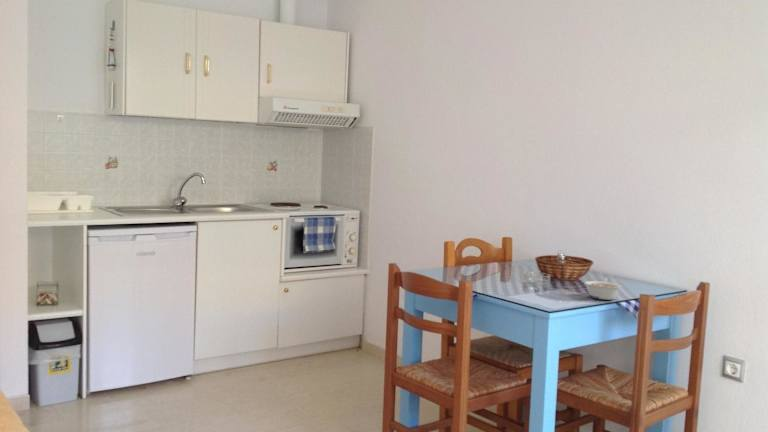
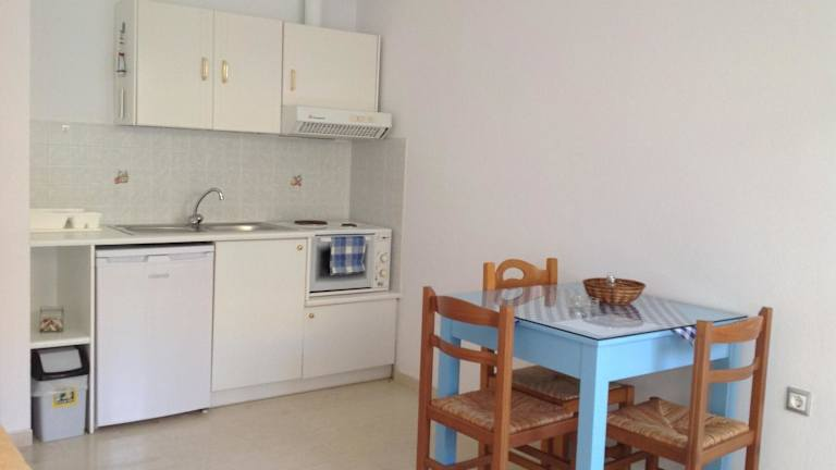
- legume (602, 289)
